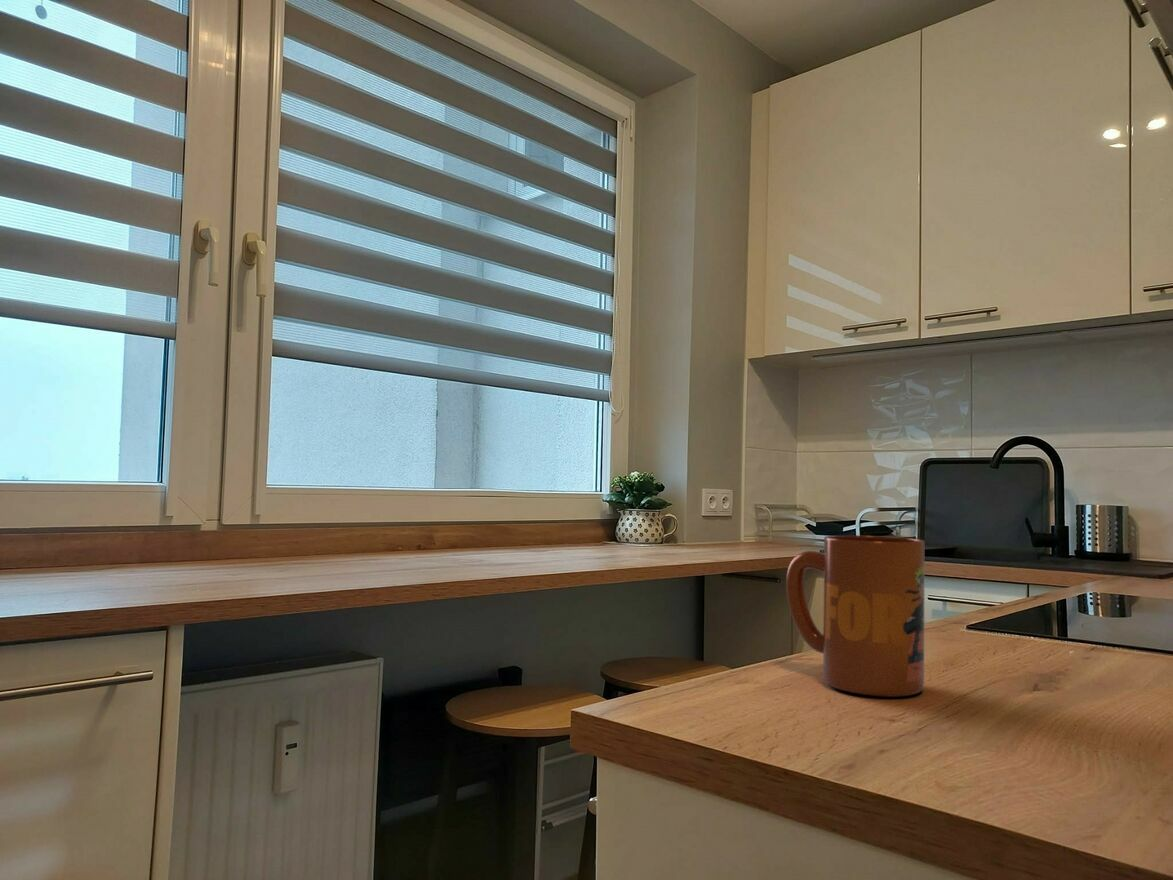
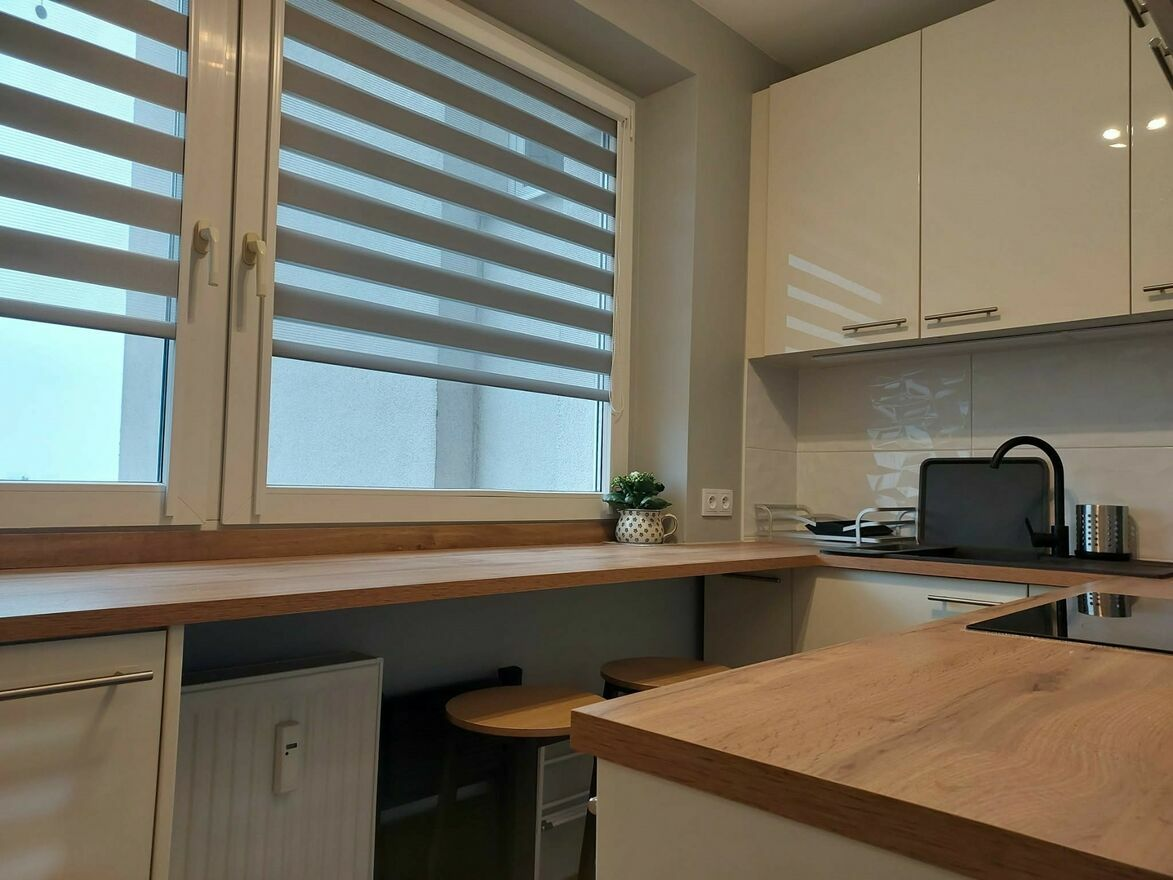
- mug (849, 608)
